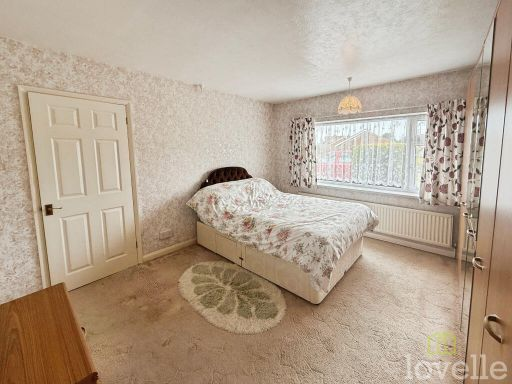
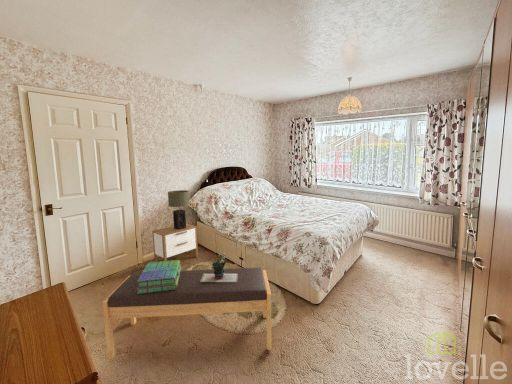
+ potted flower (219, 265)
+ stack of books (160, 274)
+ table lamp (179, 209)
+ bench (195, 308)
+ nightstand (176, 244)
